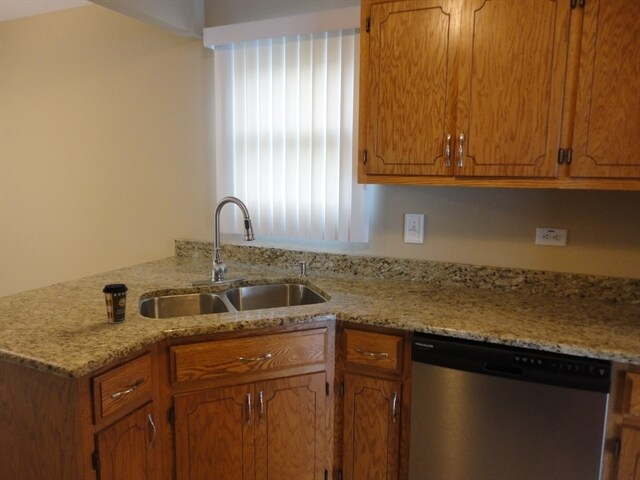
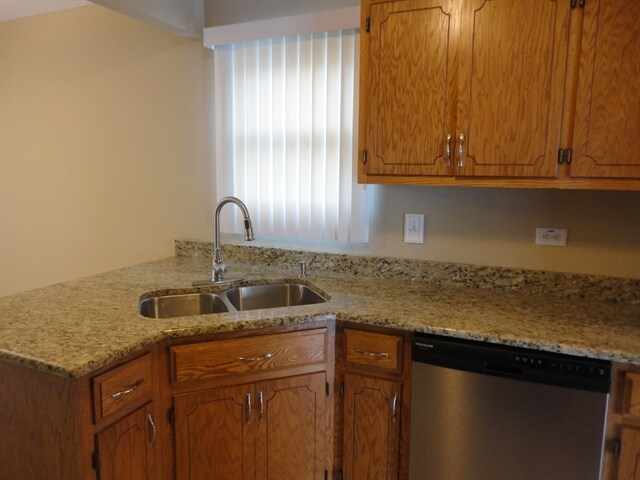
- coffee cup (115, 303)
